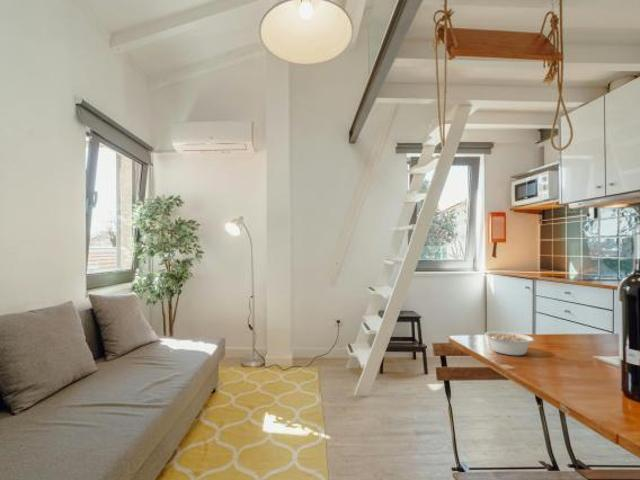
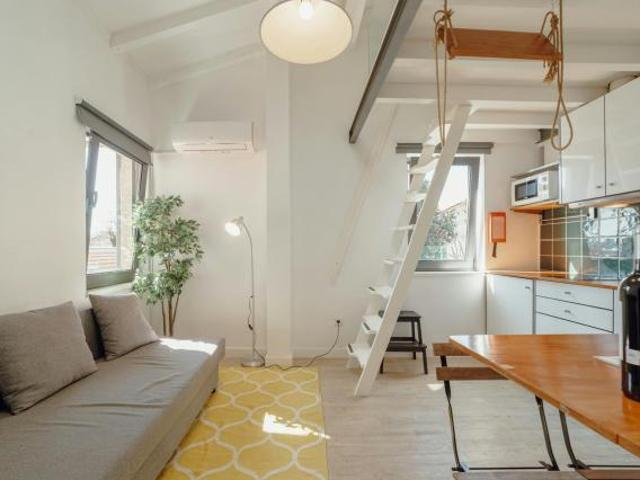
- legume (510, 342)
